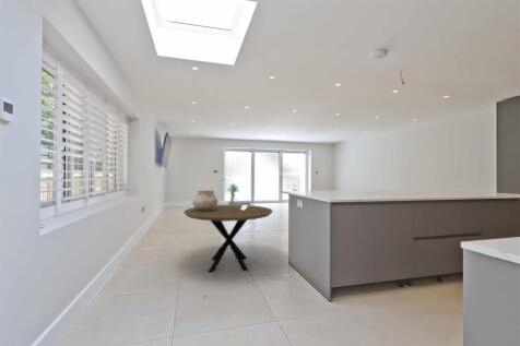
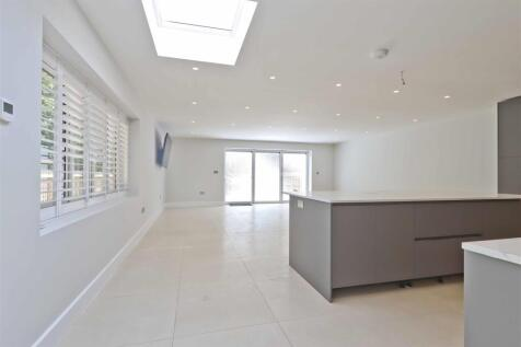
- dining table (228, 237)
- bouquet (234, 195)
- ceramic pot (205, 200)
